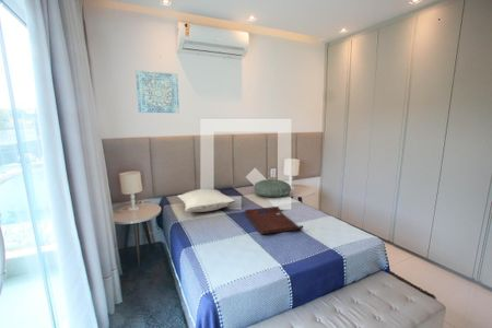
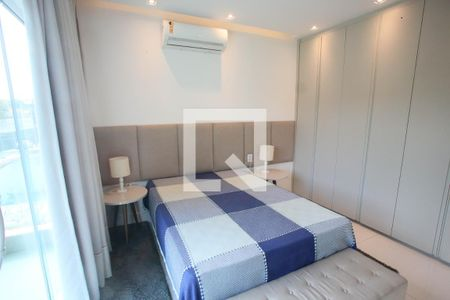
- serving tray (271, 219)
- pillow (204, 199)
- wall art (157, 92)
- pillow (271, 187)
